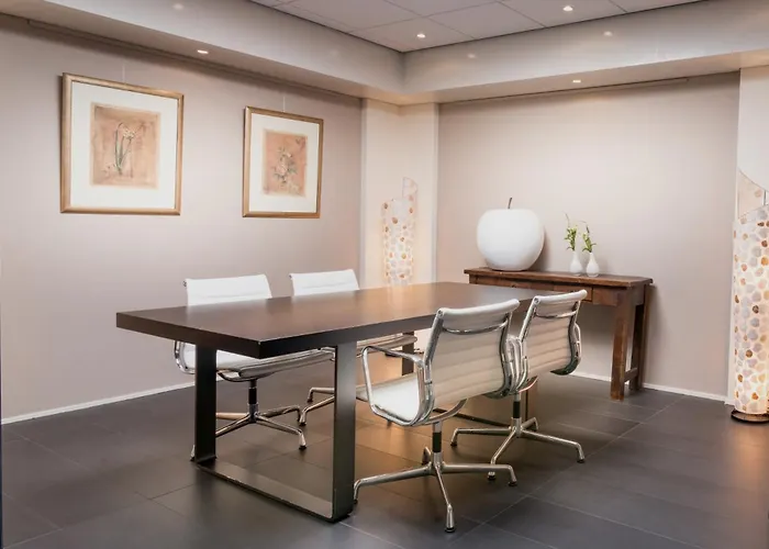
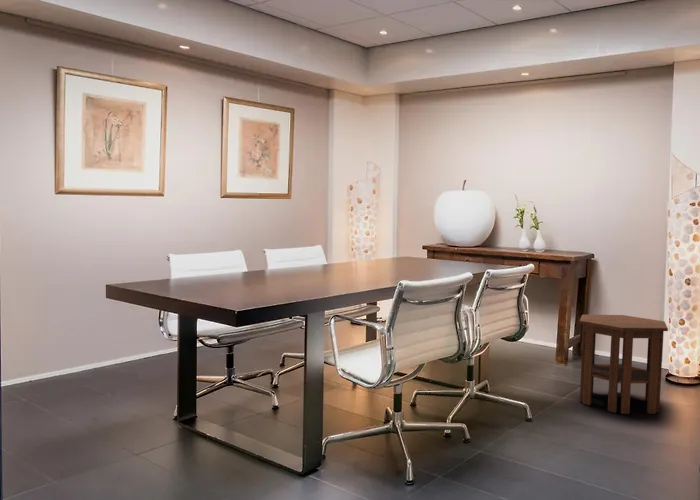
+ side table (622, 361)
